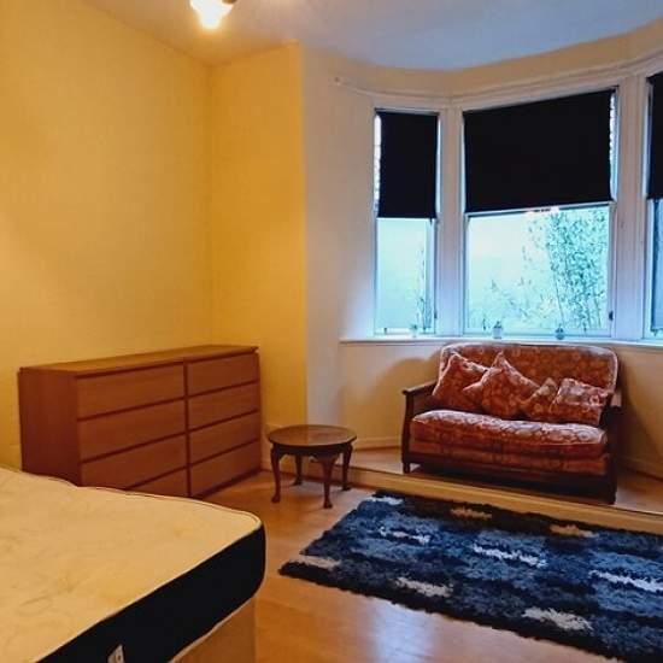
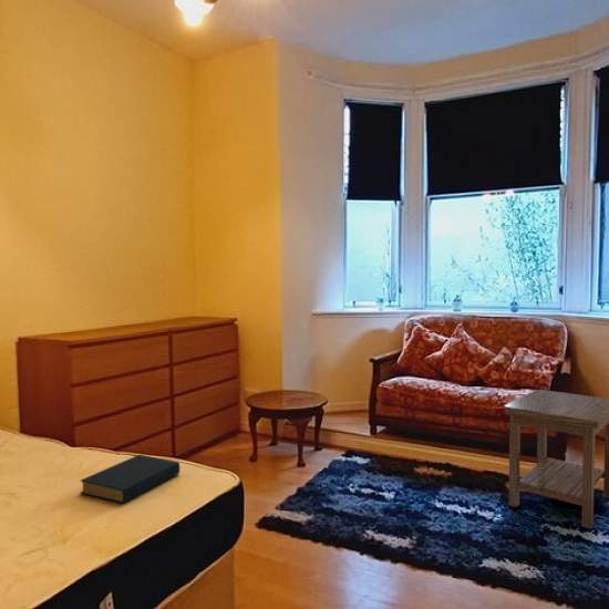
+ side table (558, 460)
+ hardback book (132, 476)
